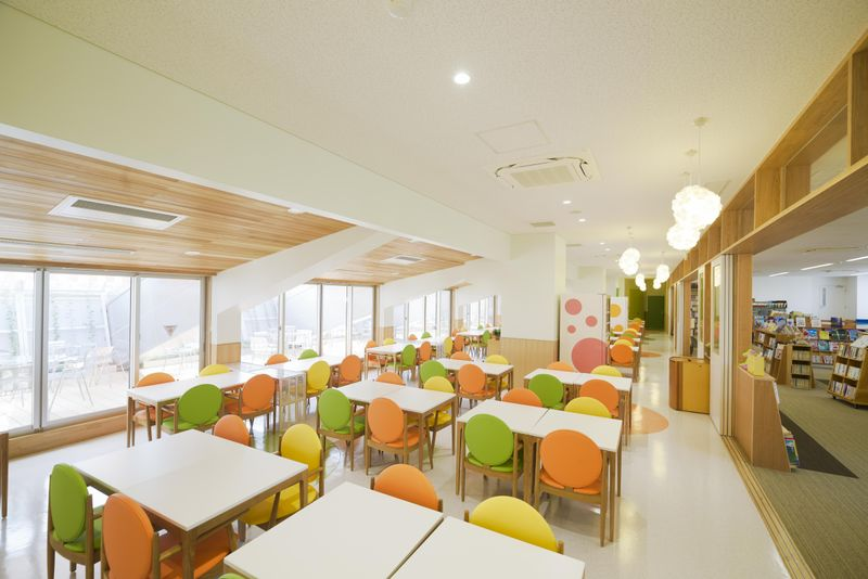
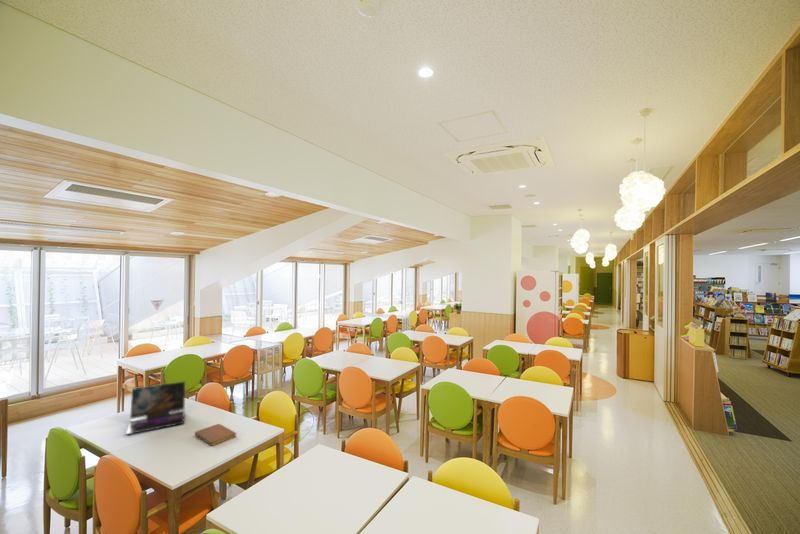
+ laptop (157, 406)
+ notebook (215, 434)
